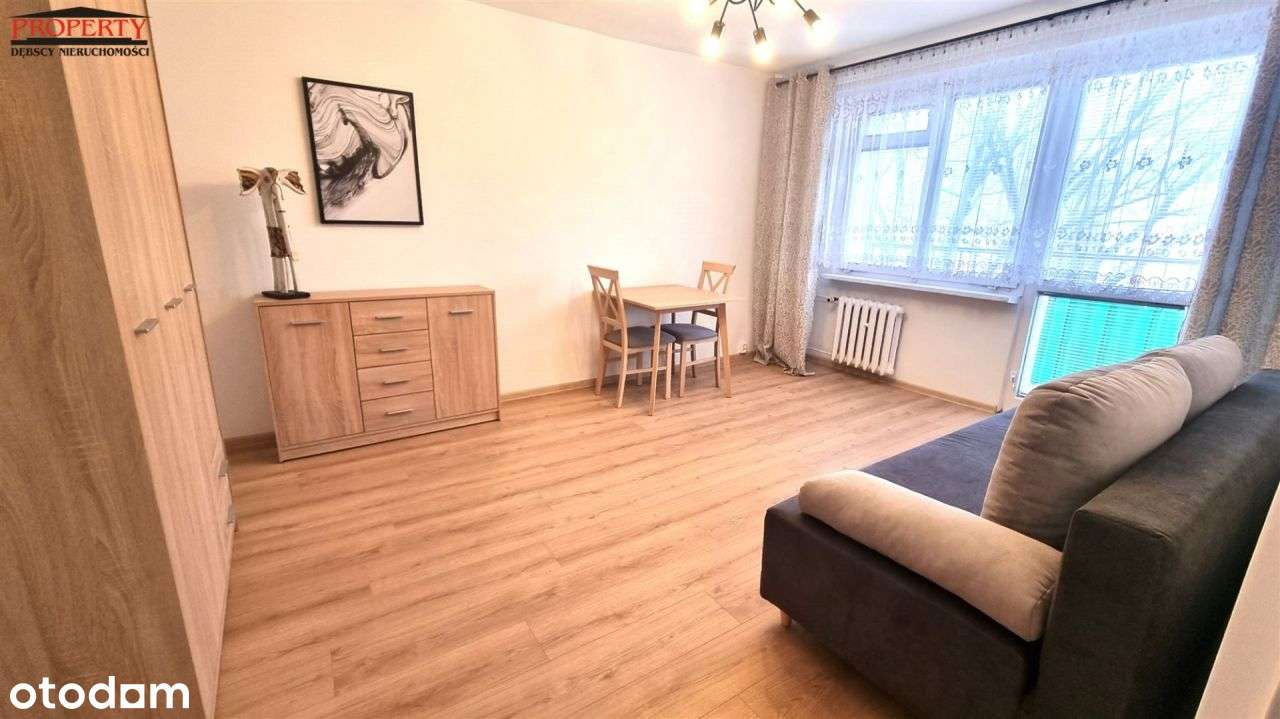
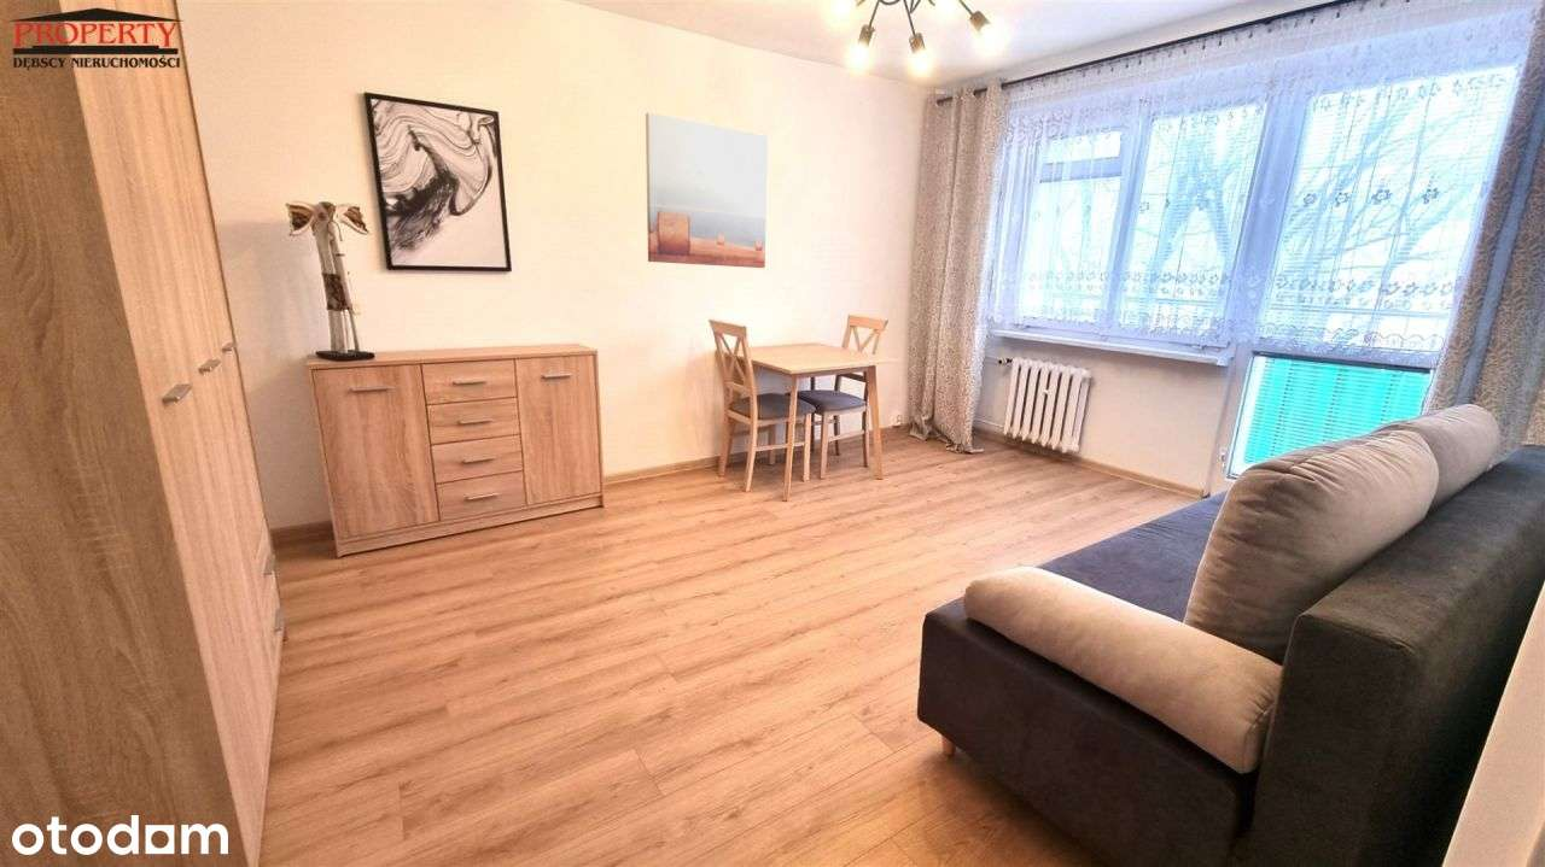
+ wall art (710, 197)
